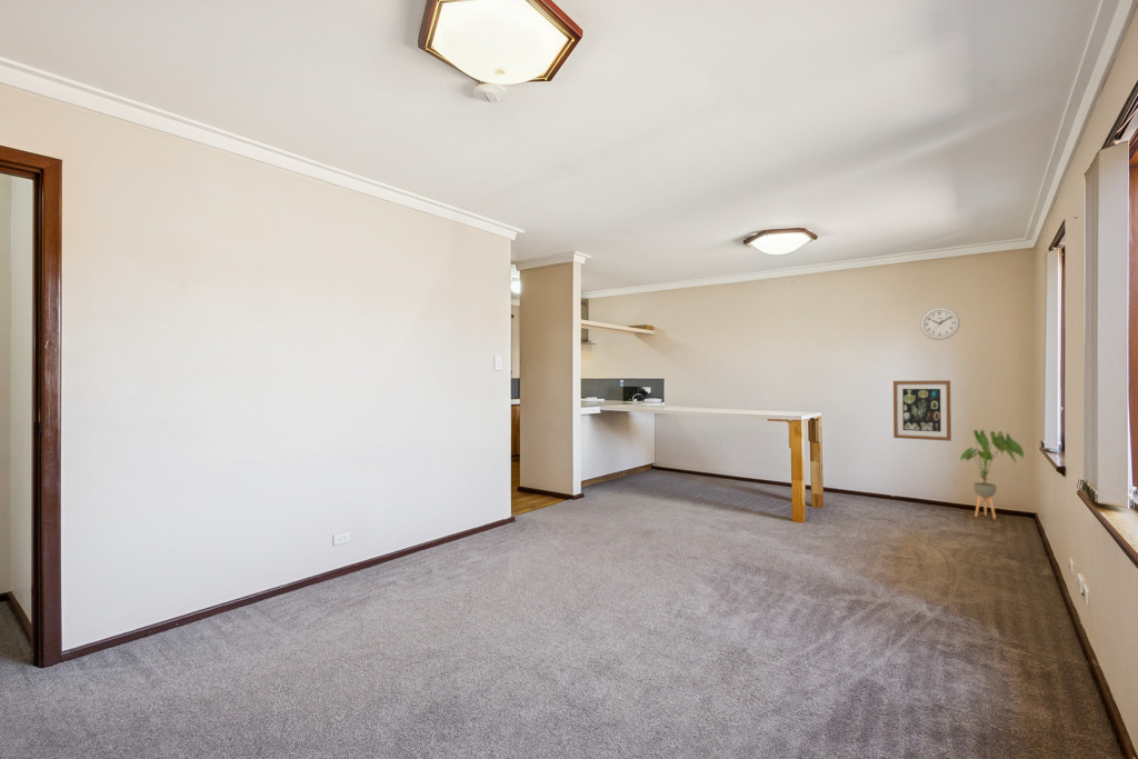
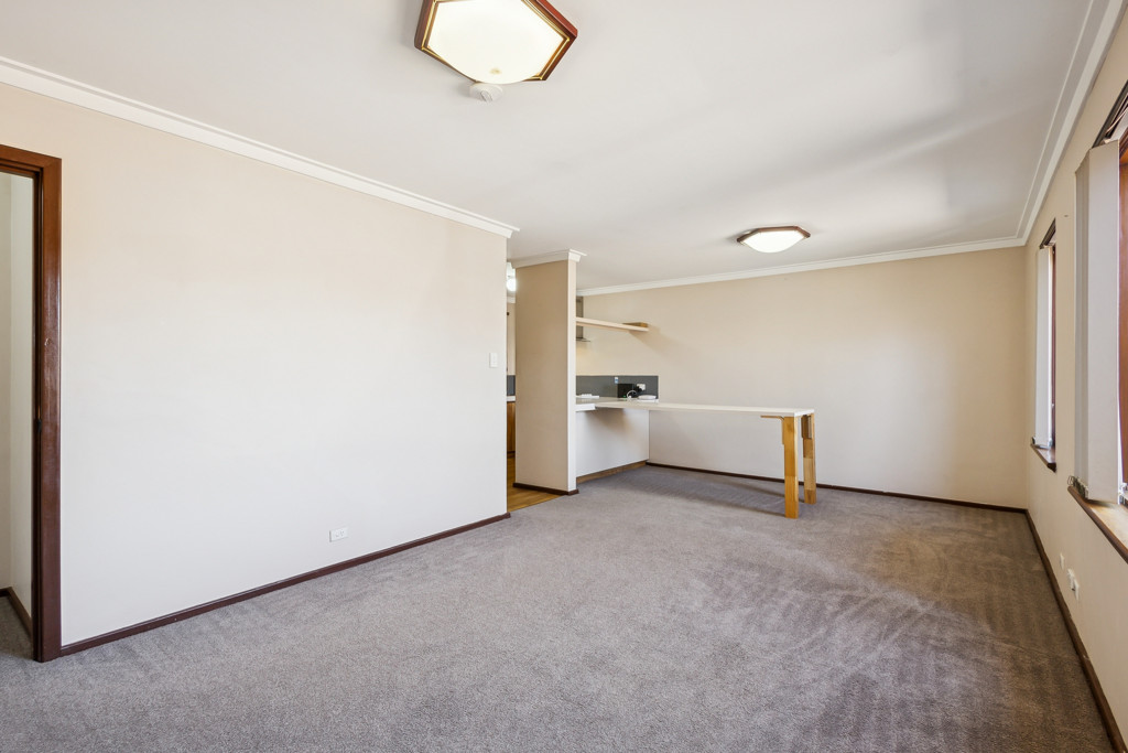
- wall art (921, 409)
- wall clock (939, 323)
- house plant (987, 472)
